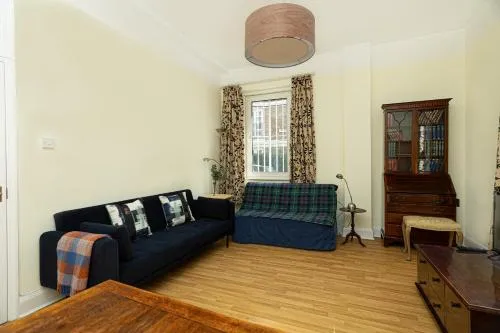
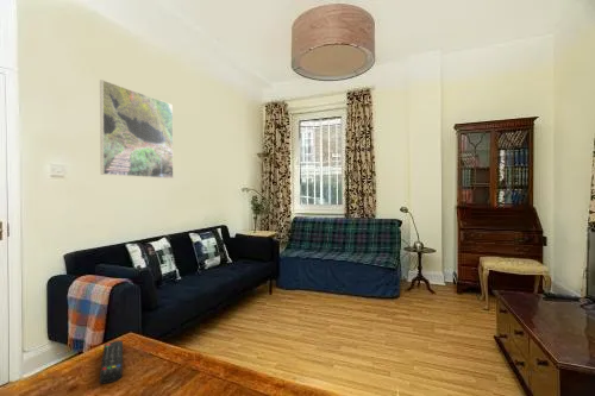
+ remote control (112, 359)
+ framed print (140, 134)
